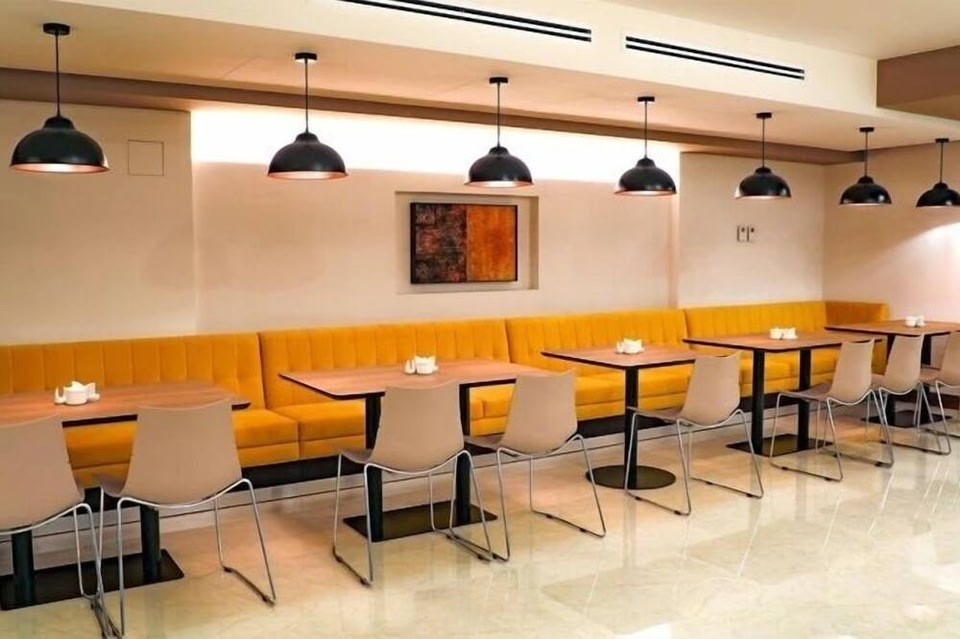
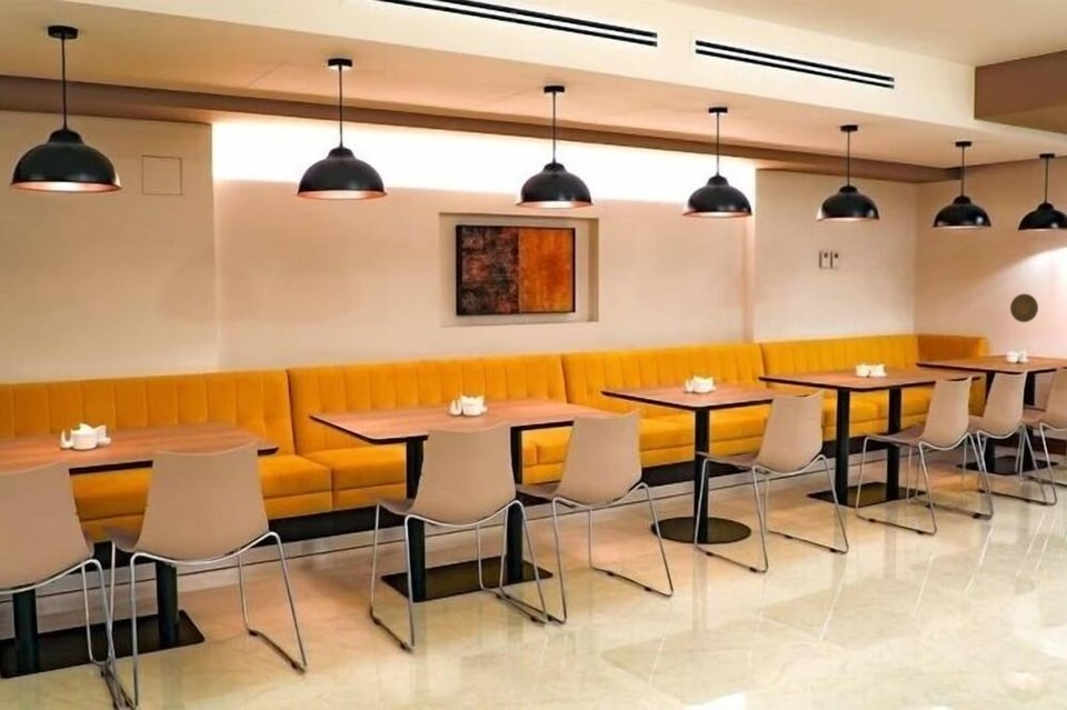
+ decorative plate (1023, 308)
